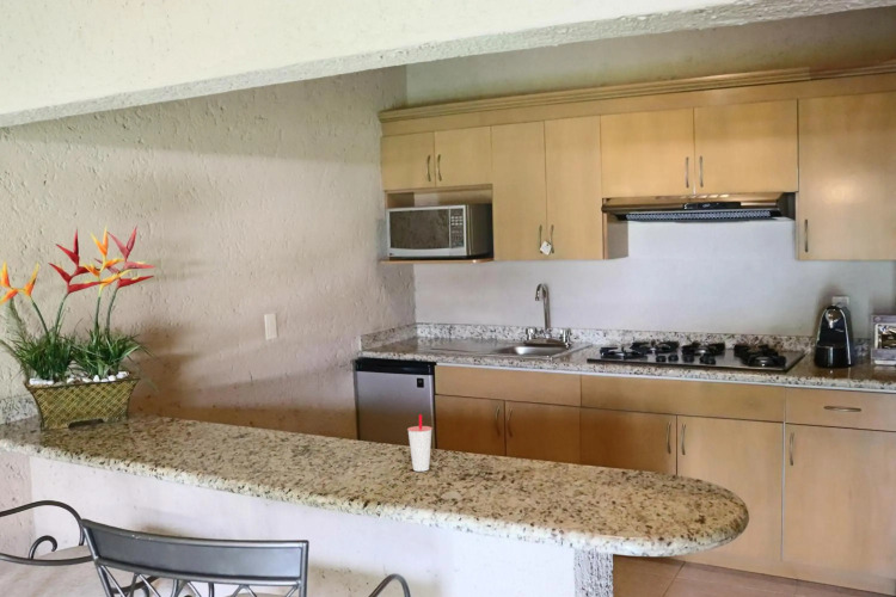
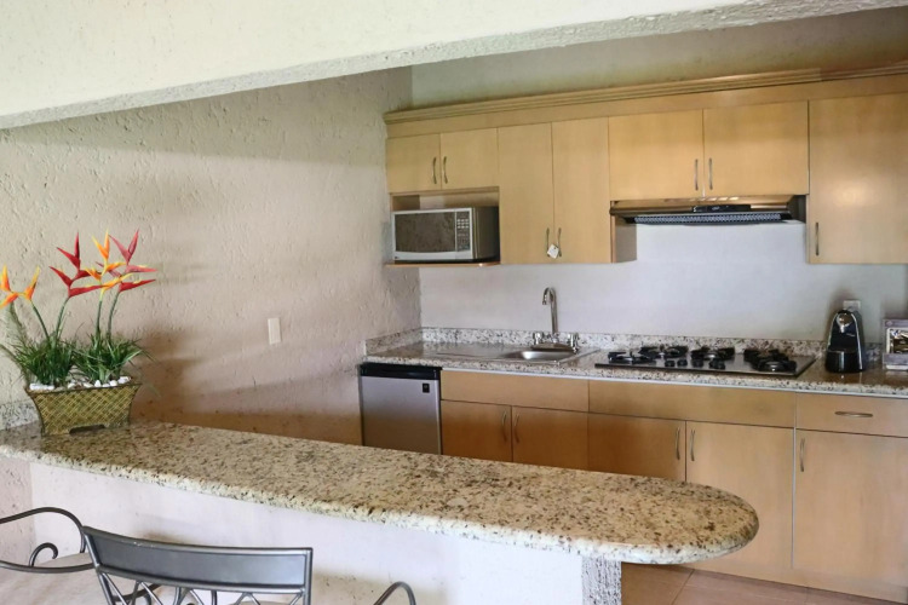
- cup (419, 442)
